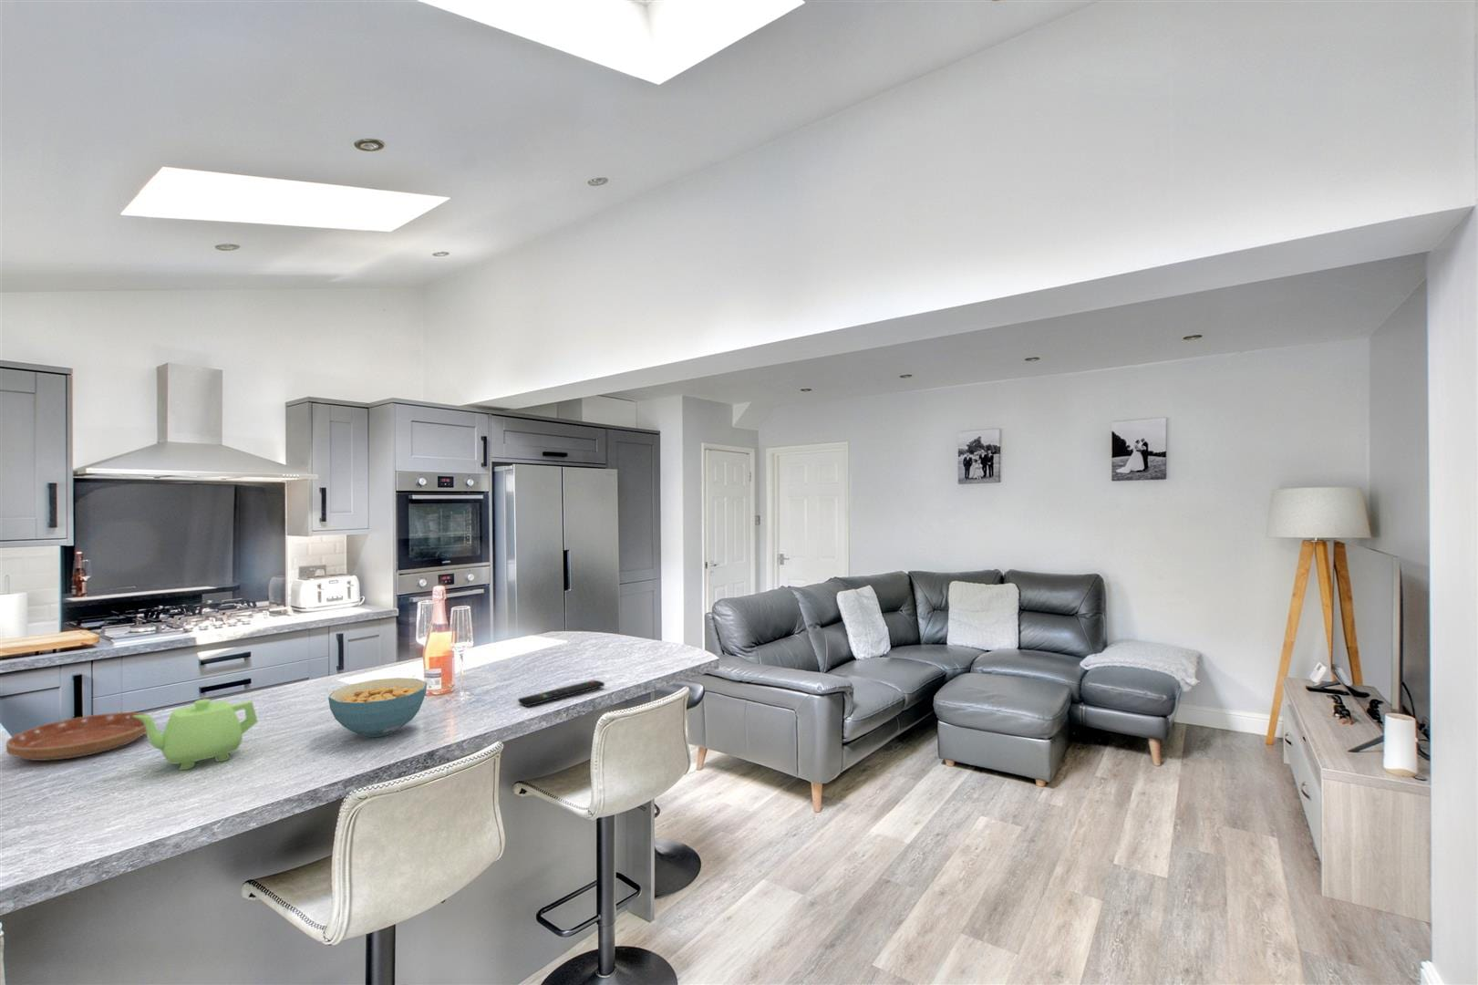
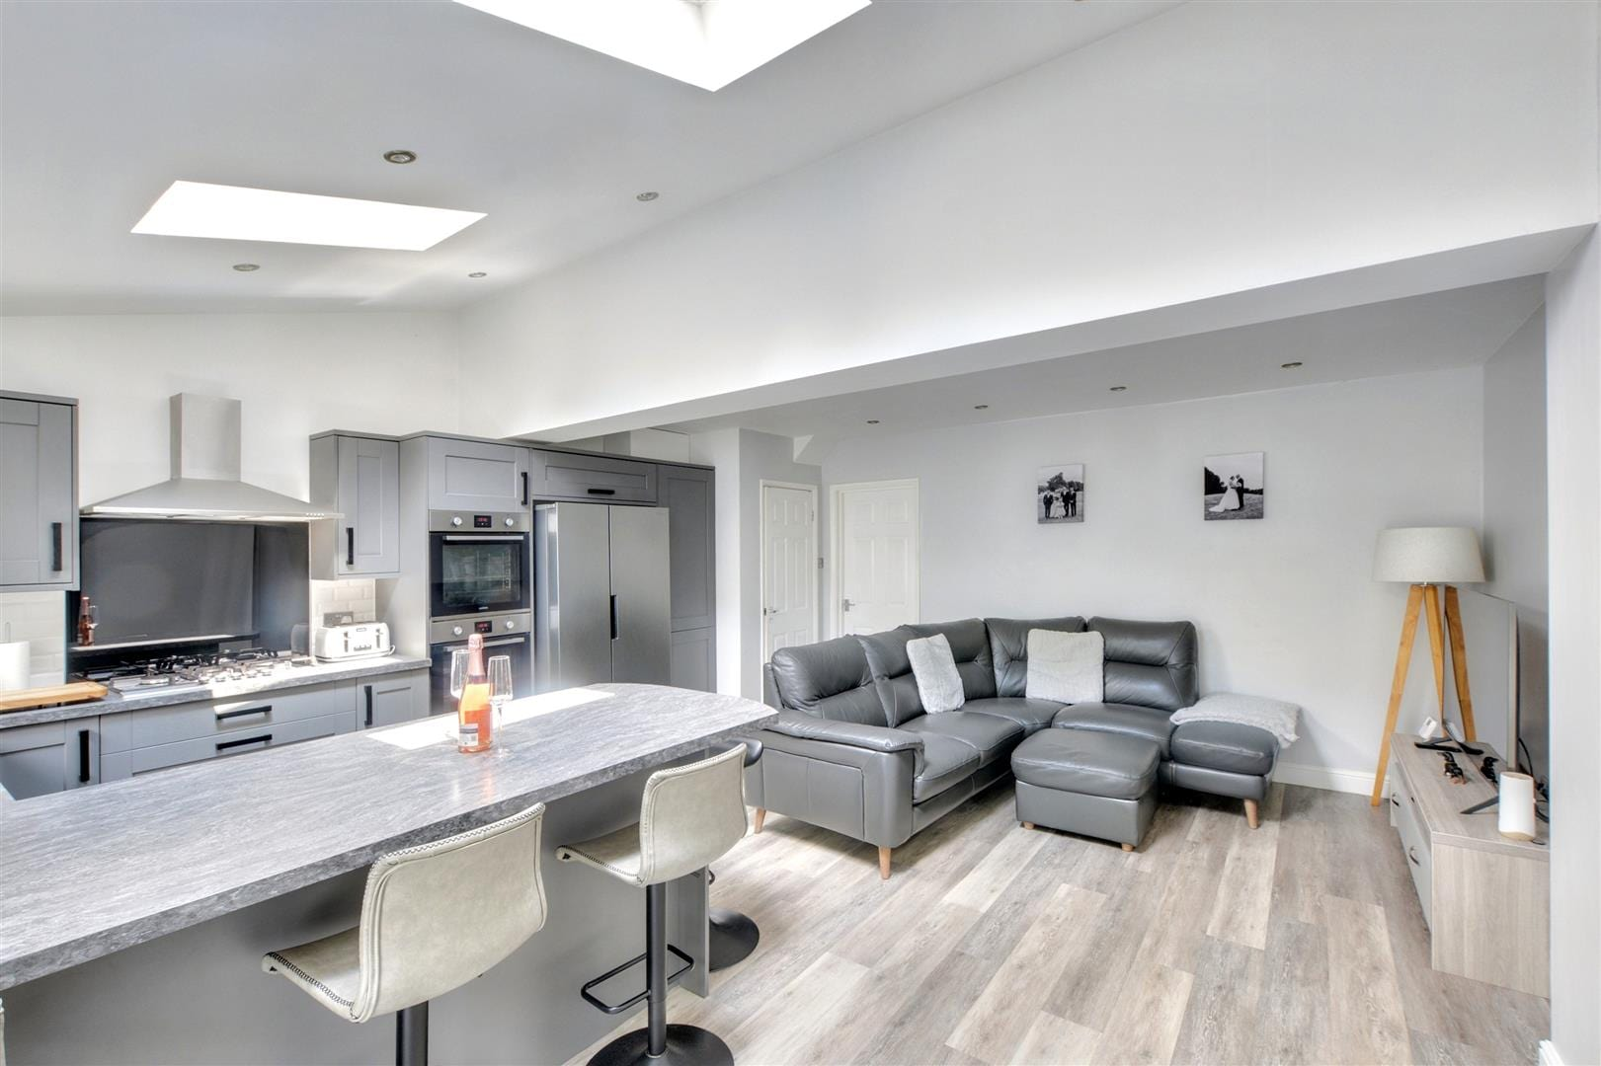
- remote control (564, 693)
- cereal bowl (379, 710)
- teapot (198, 731)
- saucer (84, 737)
